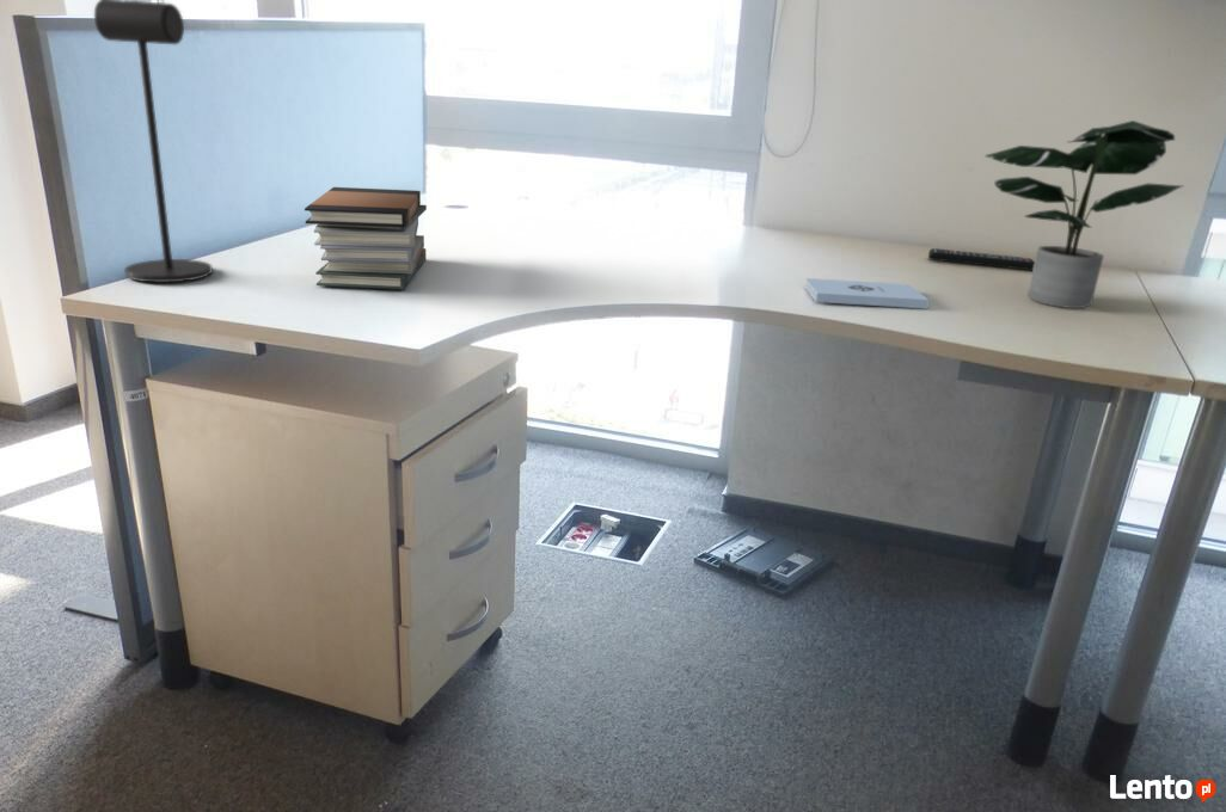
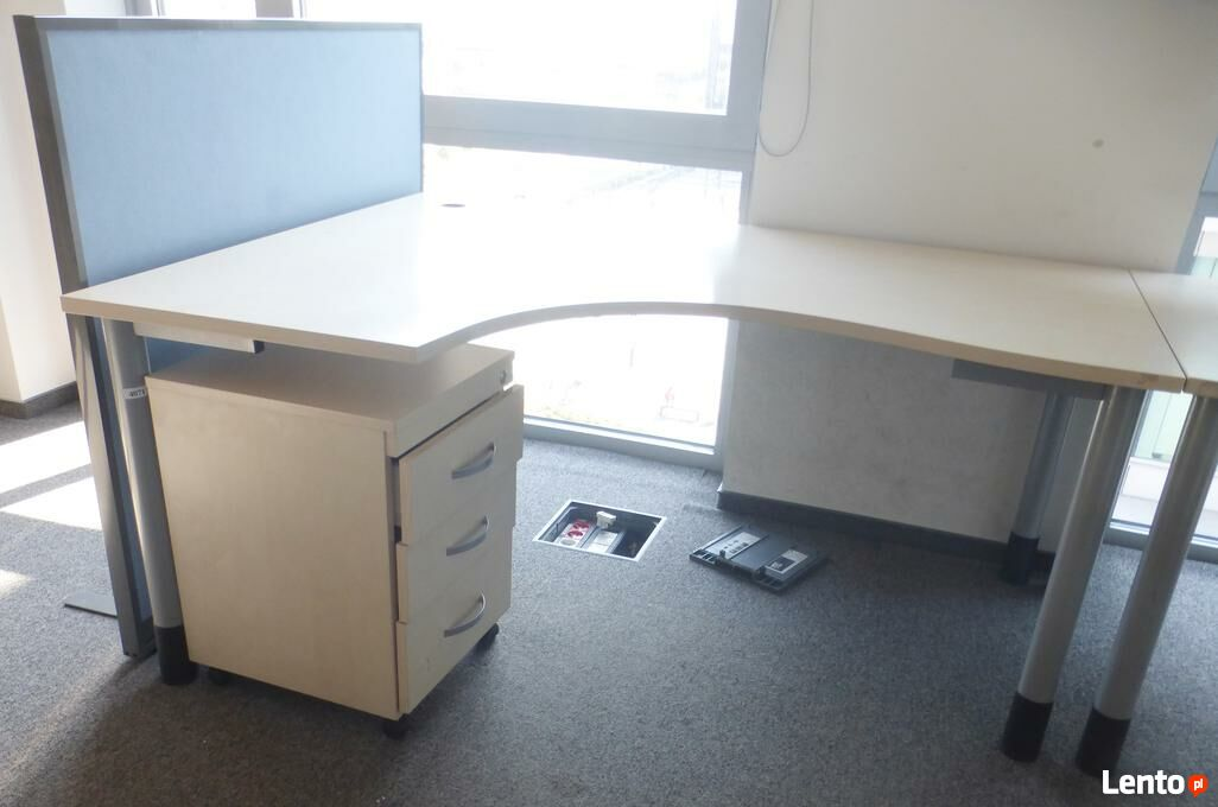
- notepad (864, 293)
- book stack (370, 235)
- potted plant (1069, 214)
- desk lamp (154, 144)
- remote control (981, 259)
